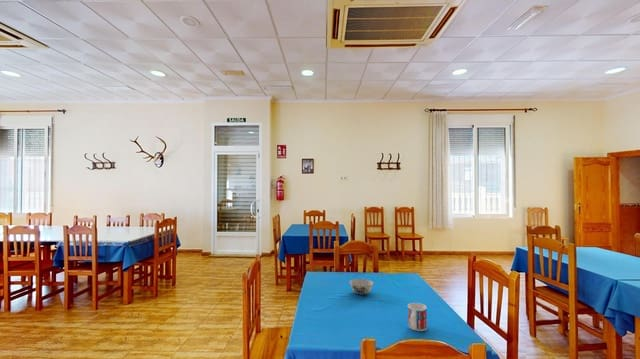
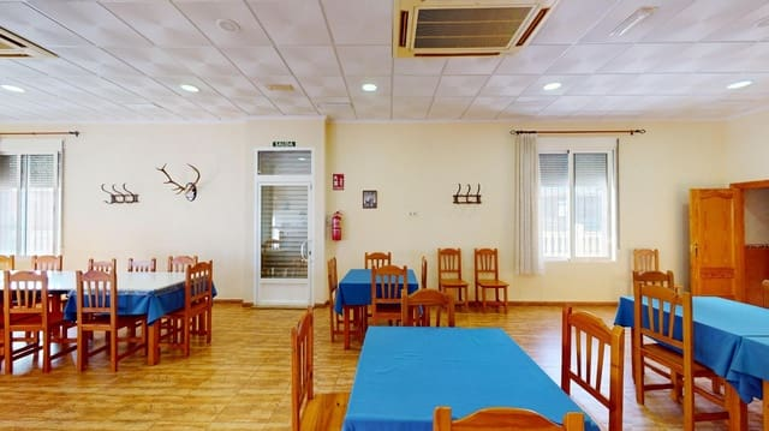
- mug (417, 317)
- chinaware (361, 287)
